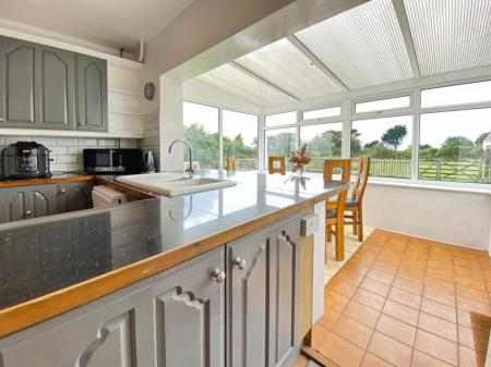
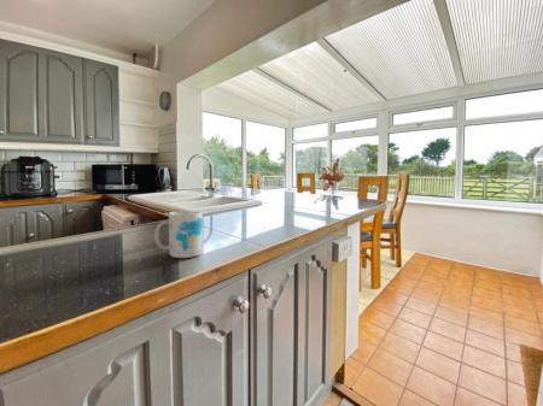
+ mug (179, 234)
